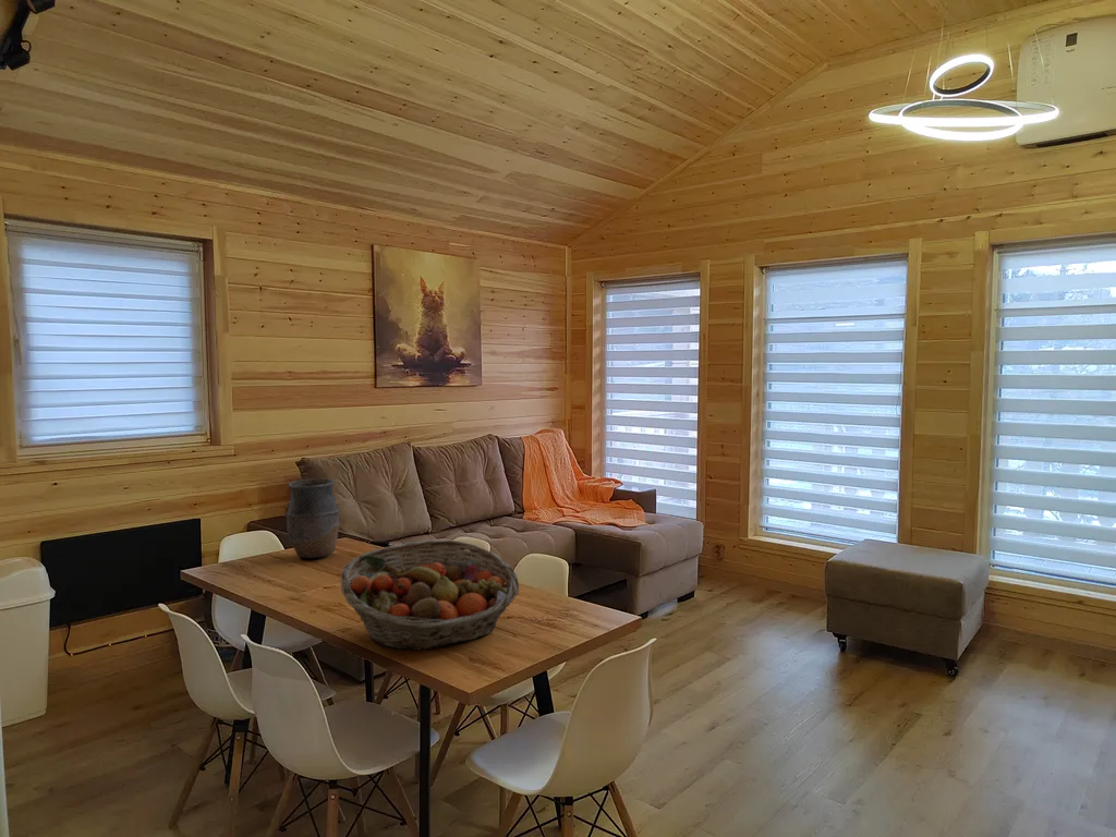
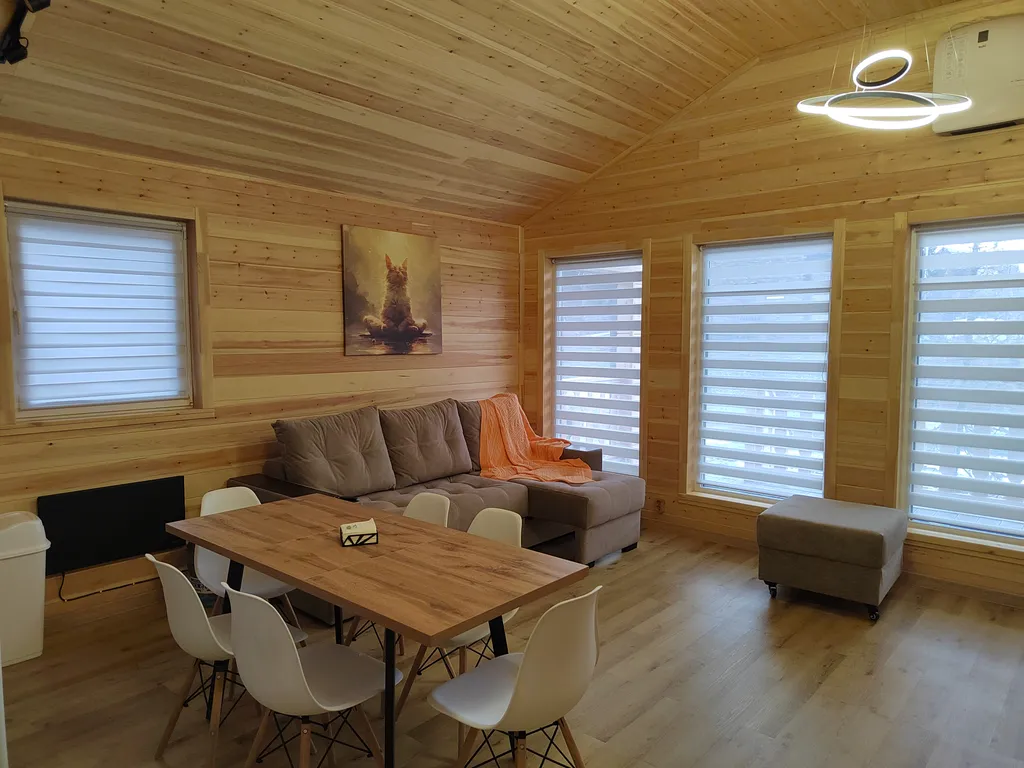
- fruit basket (430, 592)
- vase (313, 519)
